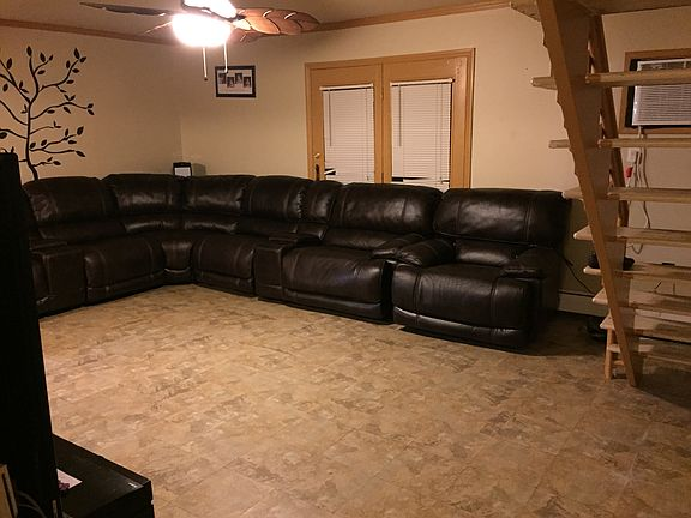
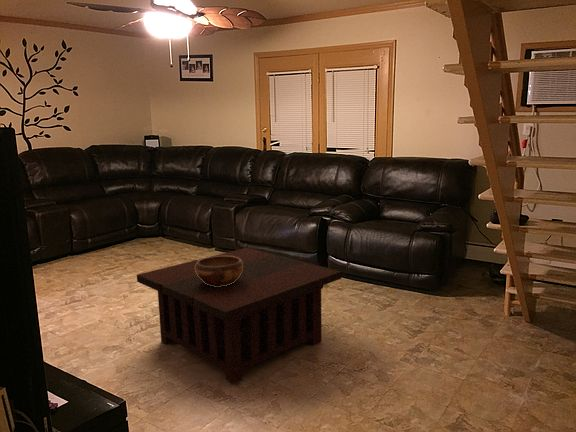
+ decorative bowl (219, 271)
+ coffee table (240, 307)
